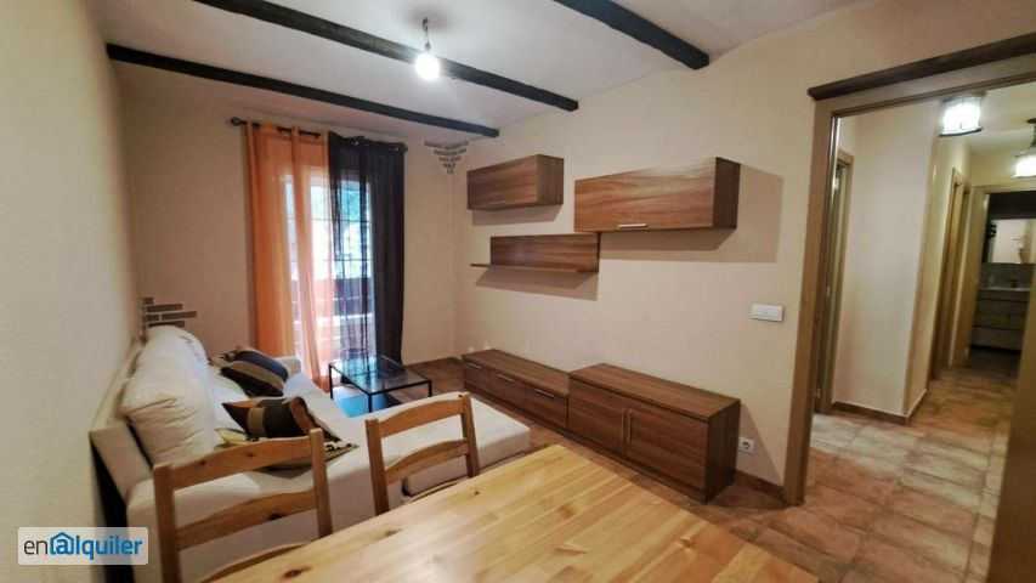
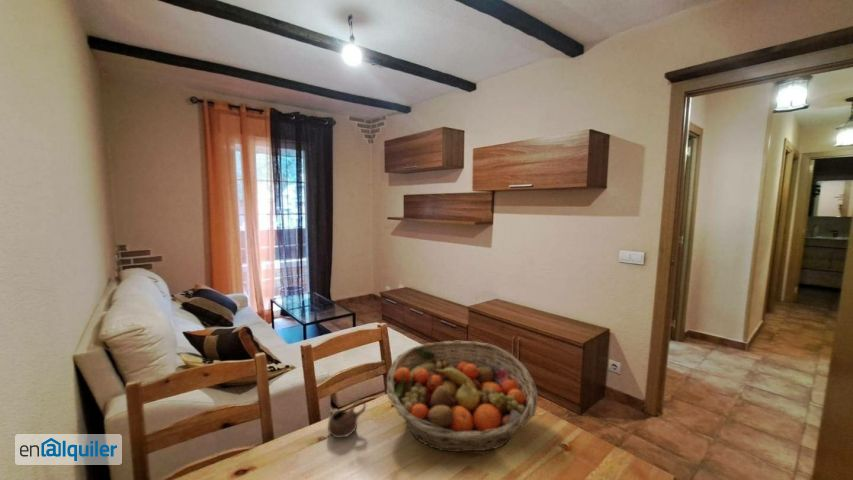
+ cup (346, 418)
+ fruit basket (460, 391)
